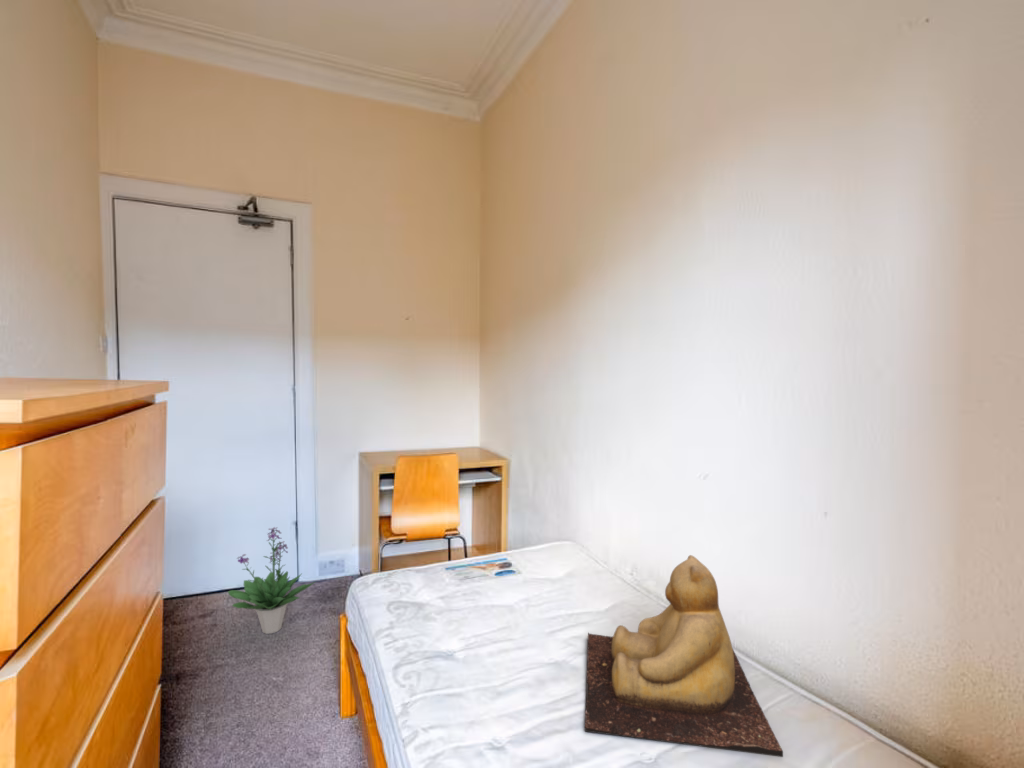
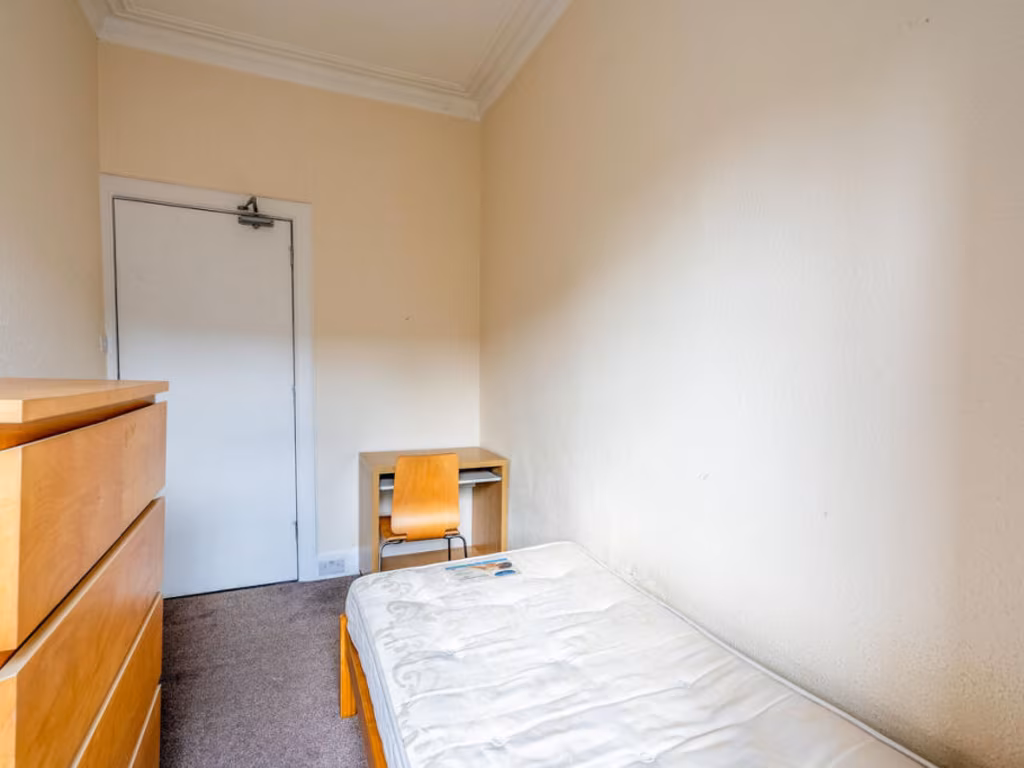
- teddy bear (667, 623)
- potted plant (272, 576)
